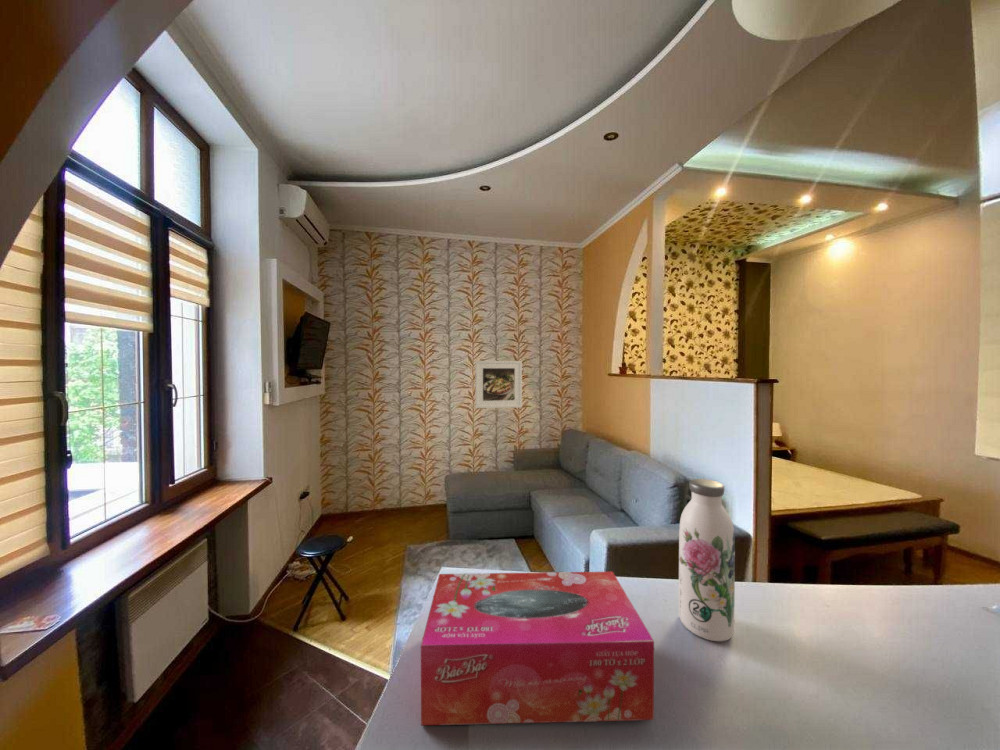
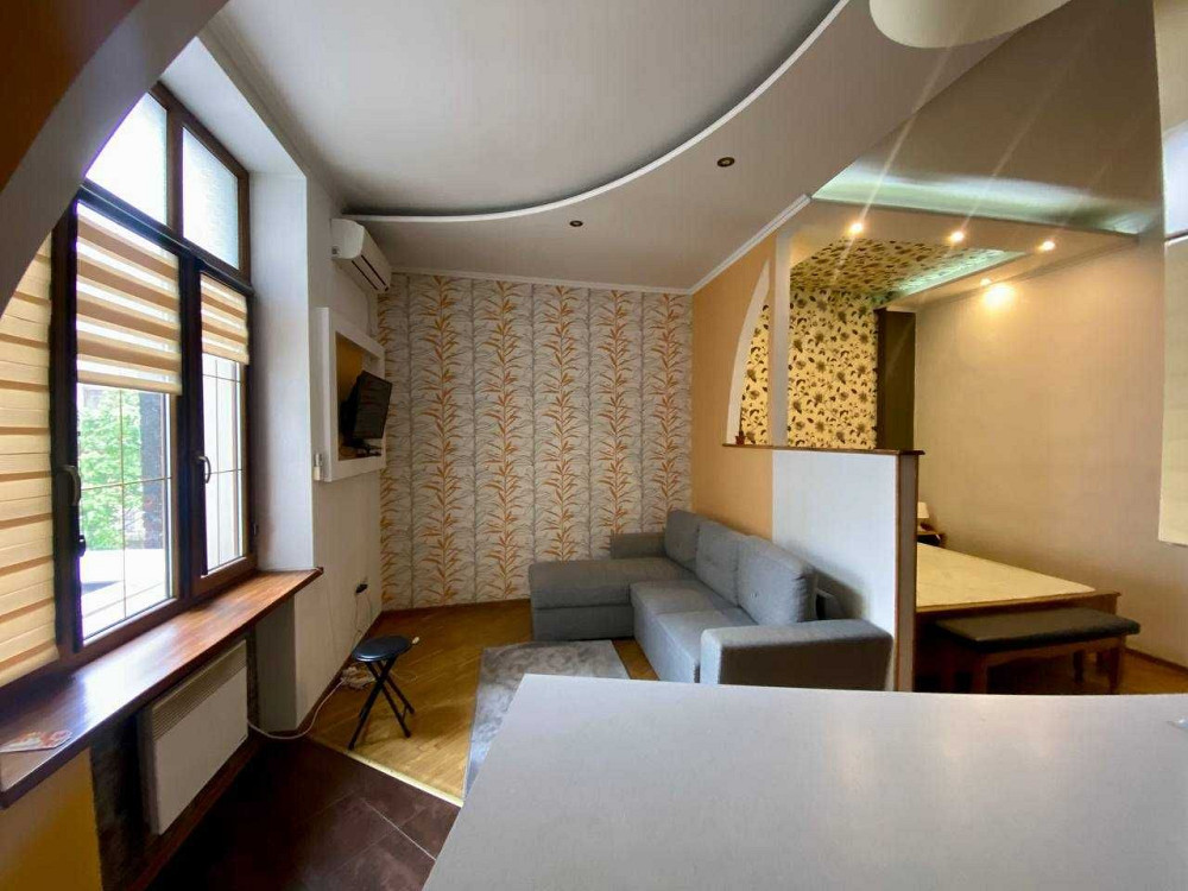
- water bottle (705, 553)
- tissue box (531, 636)
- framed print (498, 384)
